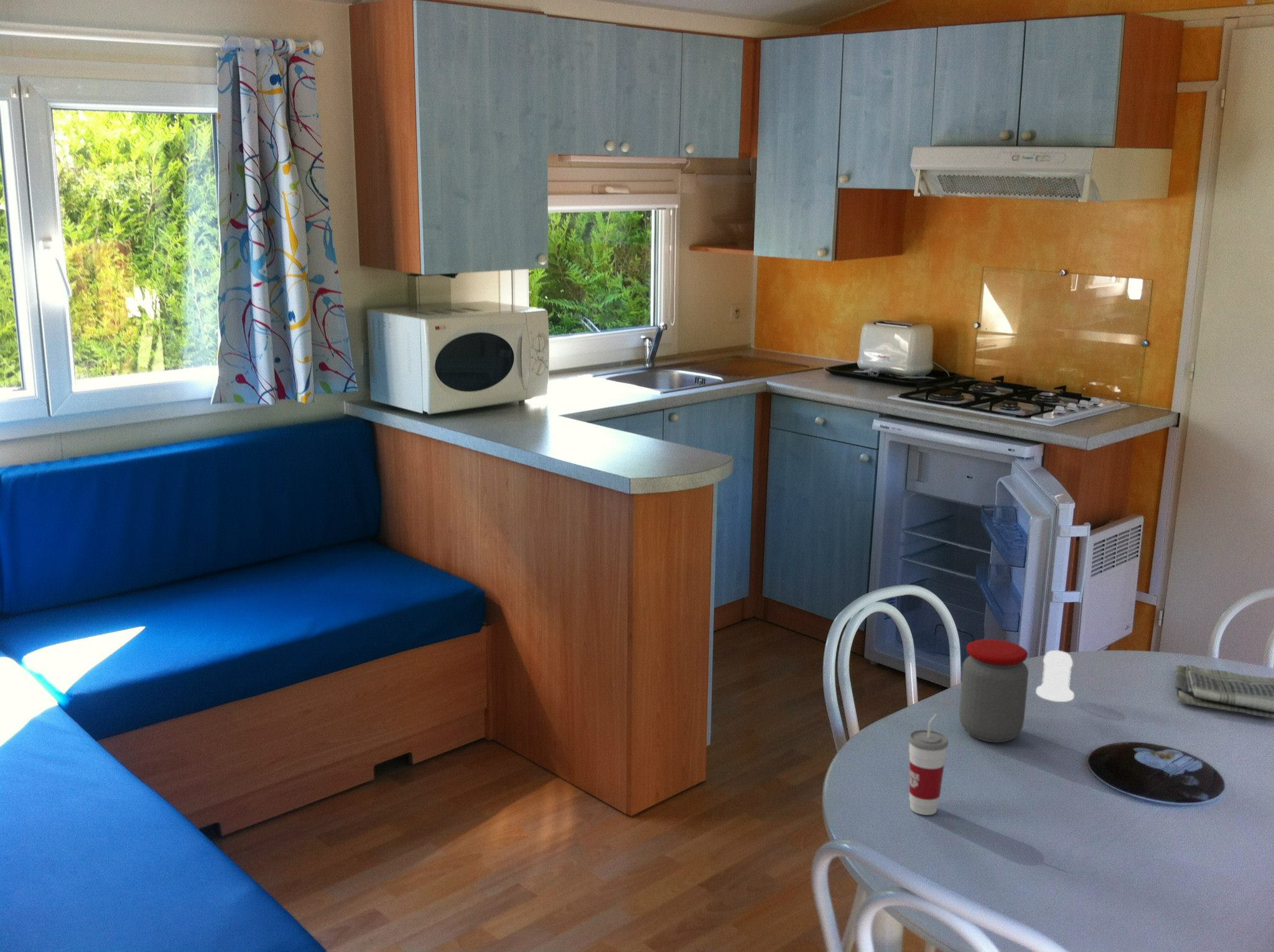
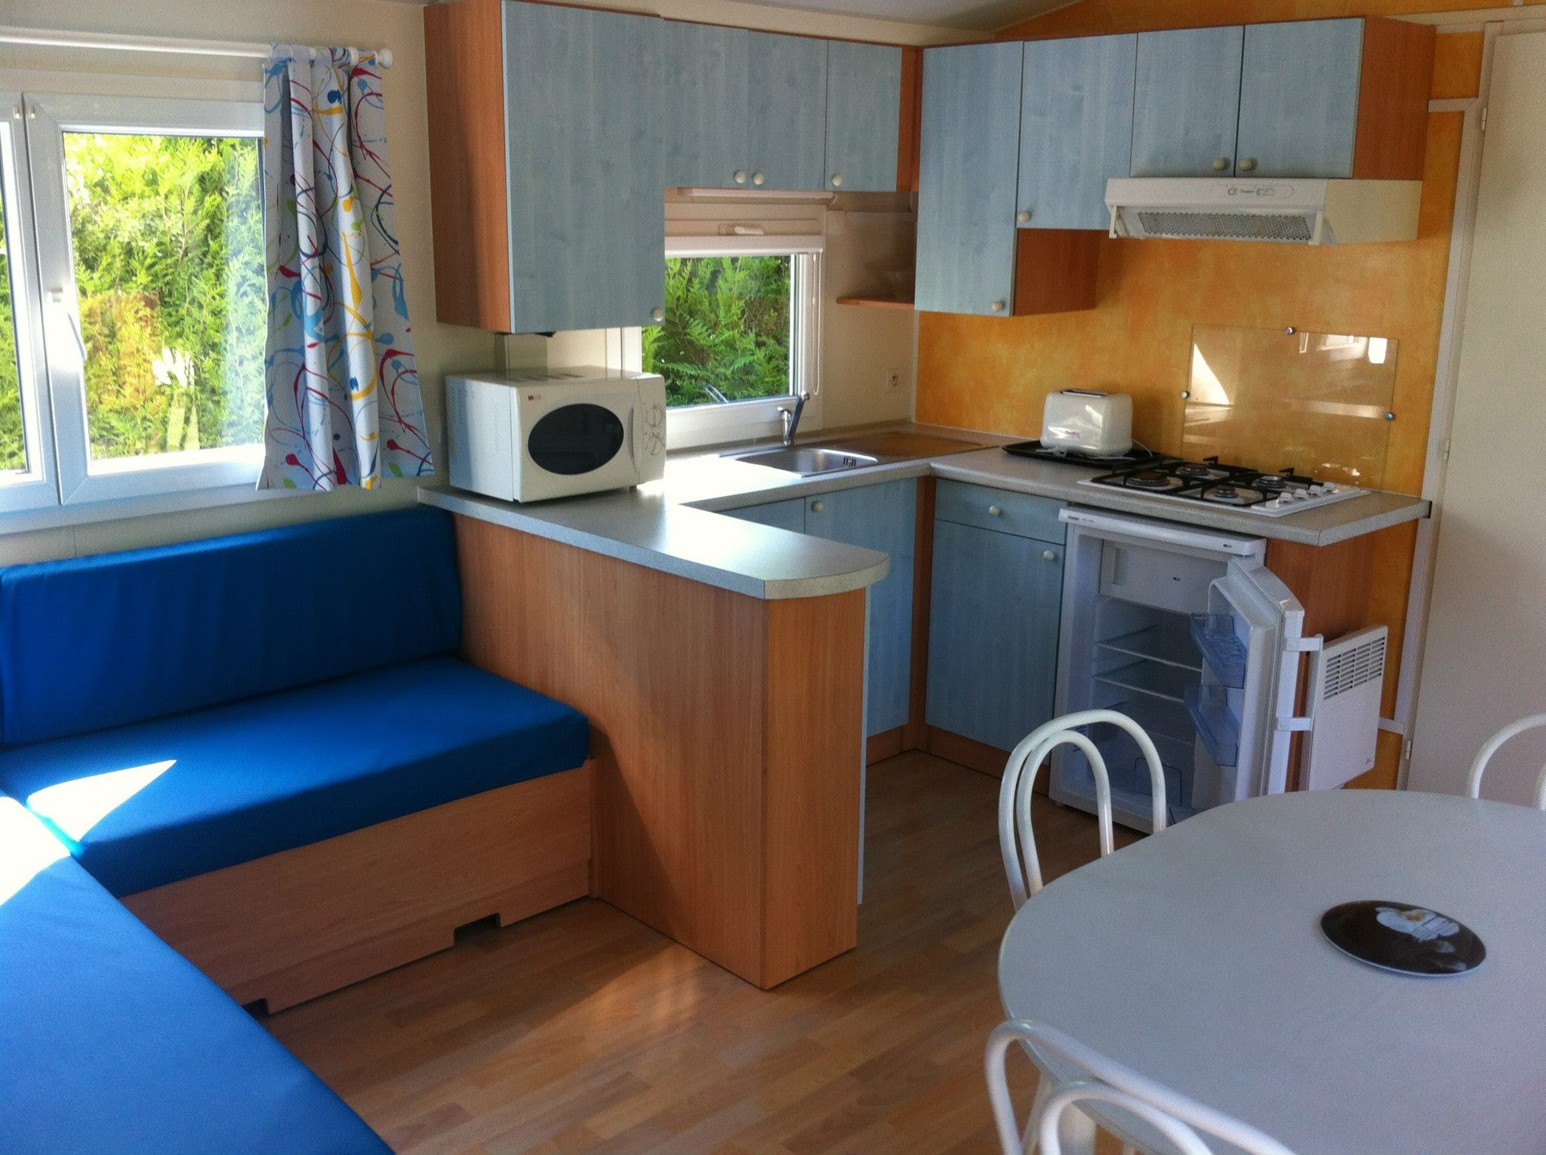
- salt shaker (1056, 673)
- jar (993, 690)
- dish towel (1230, 688)
- cup (927, 760)
